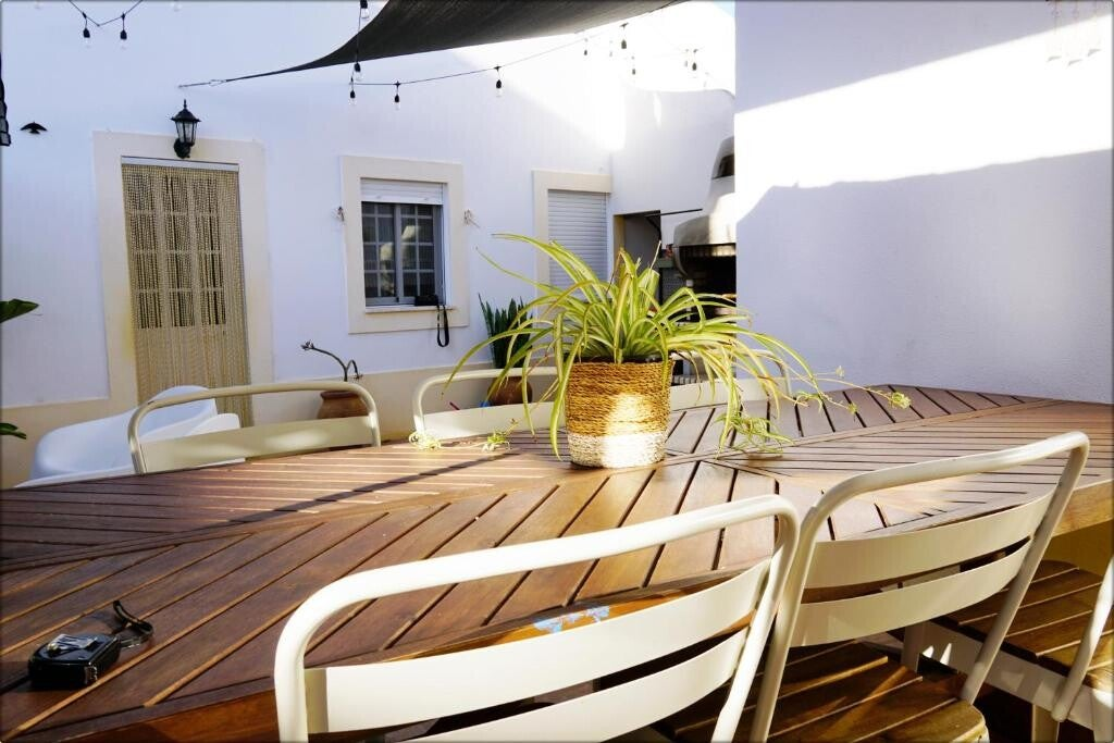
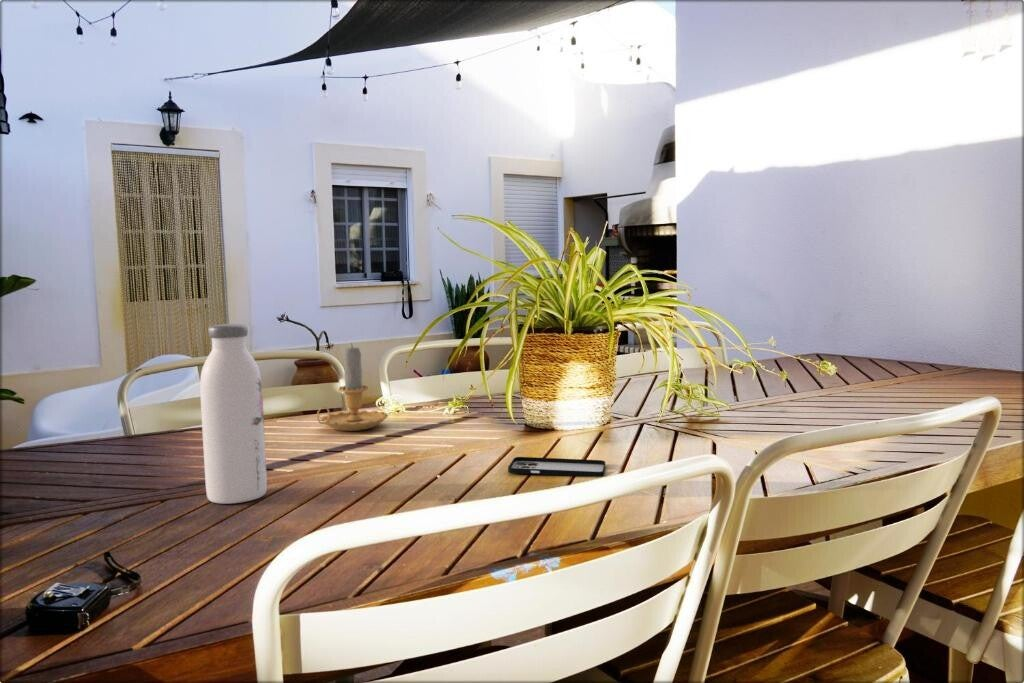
+ water bottle (232, 410)
+ candle (347, 386)
+ smartphone (557, 466)
